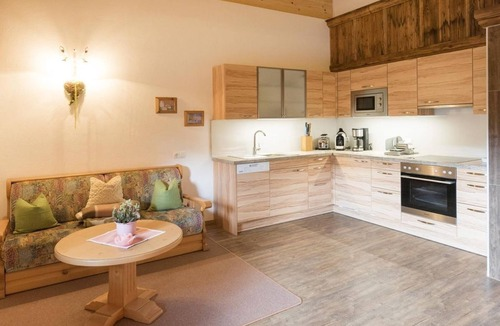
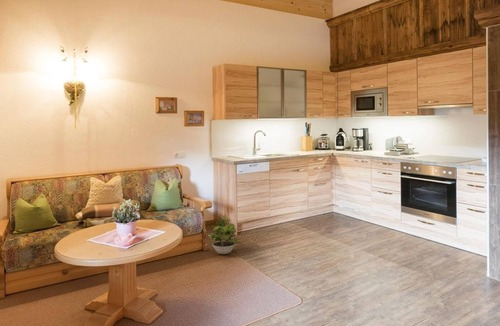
+ potted plant (224, 234)
